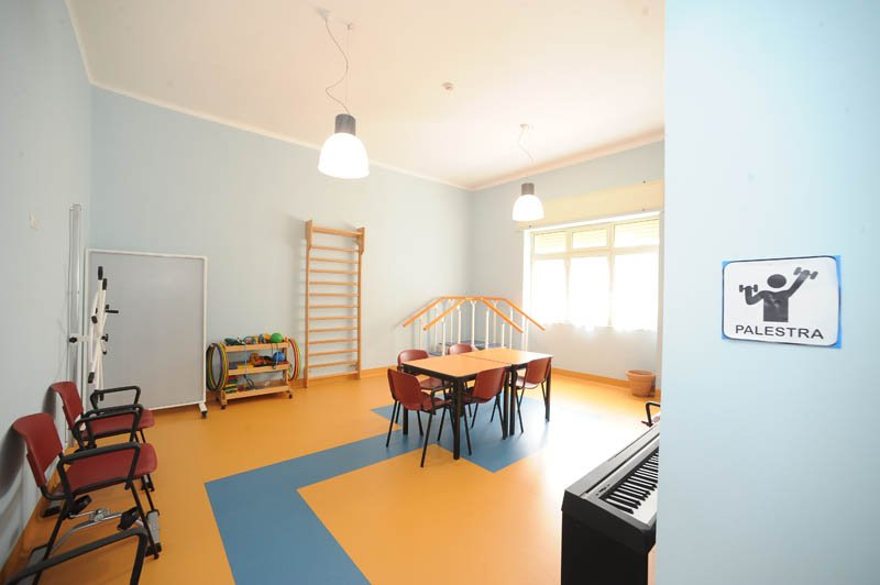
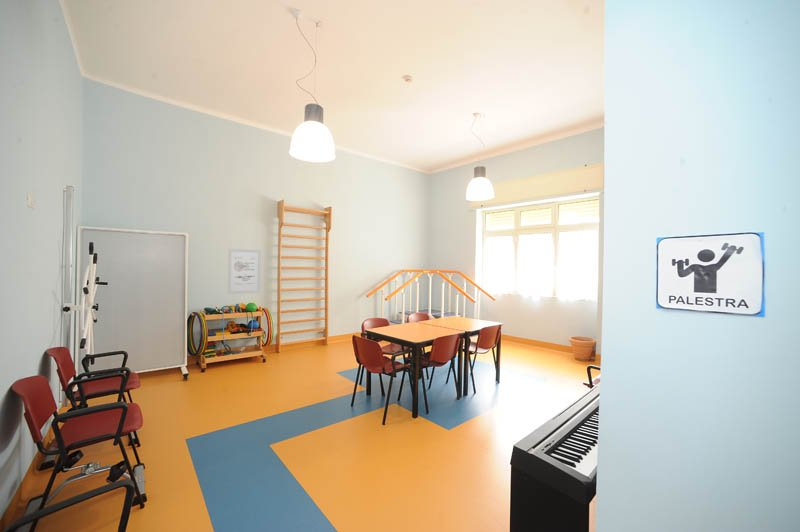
+ wall art (244, 271)
